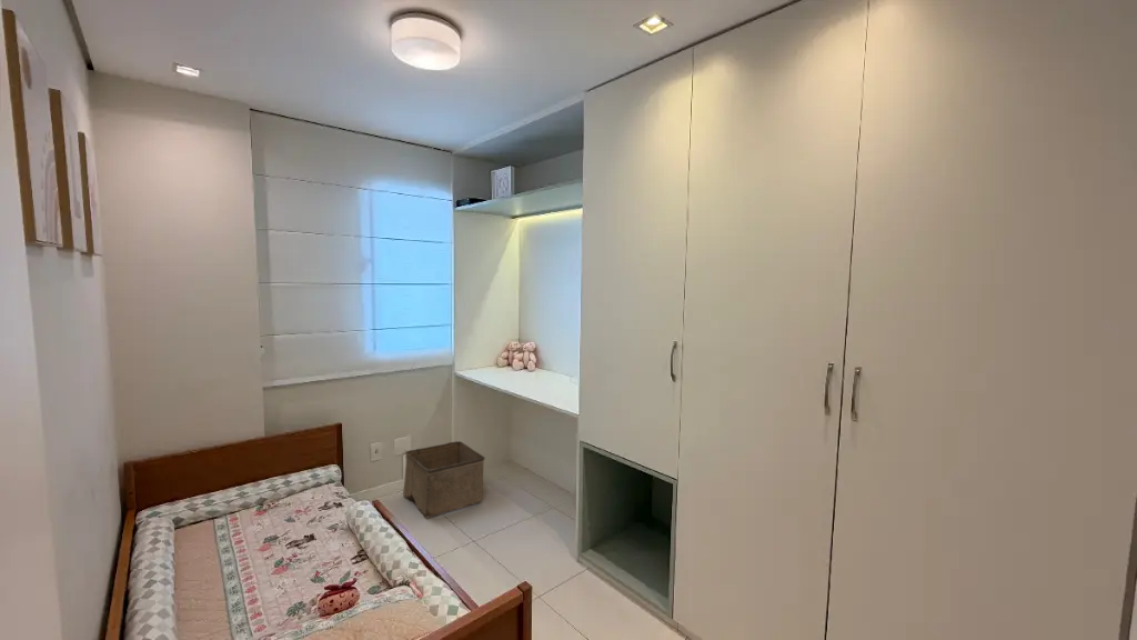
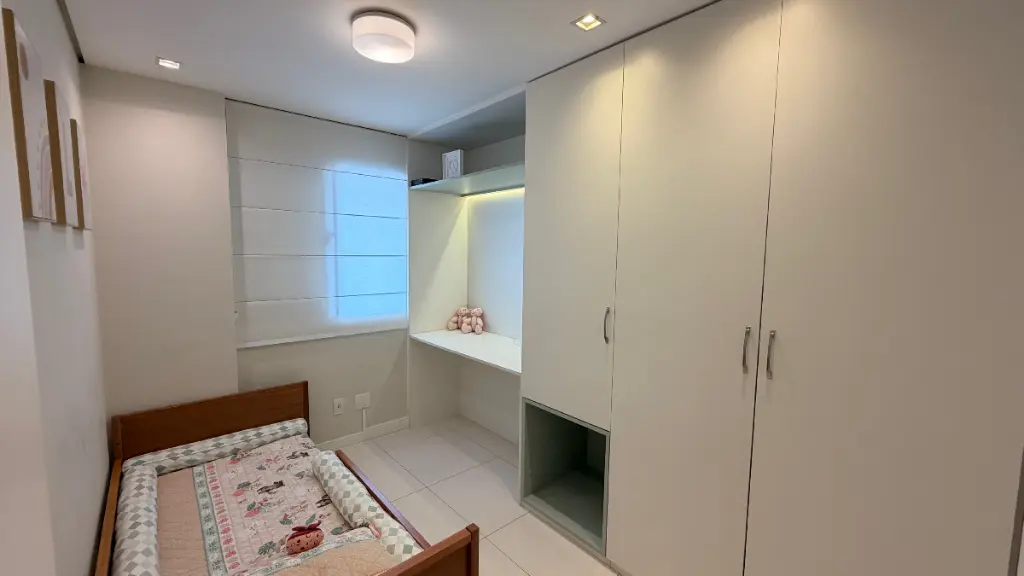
- storage bin (443, 476)
